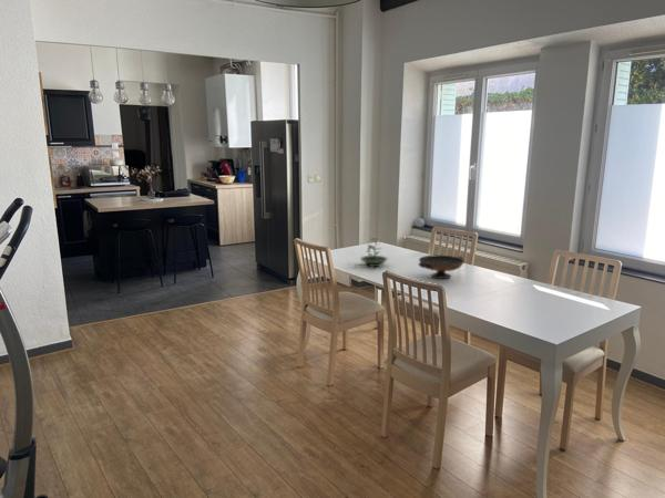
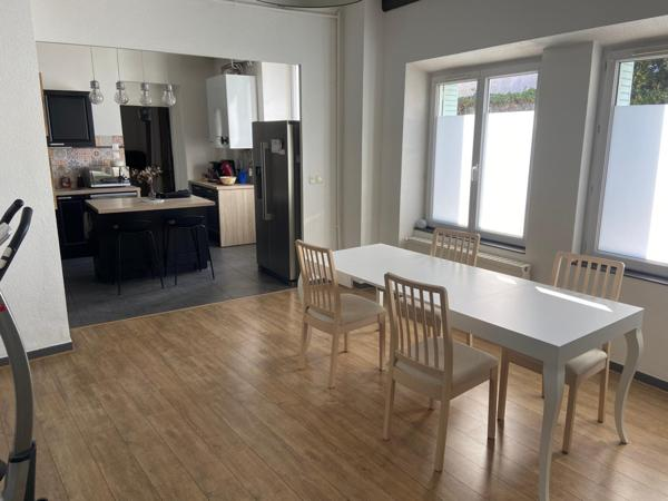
- terrarium (375, 243)
- decorative bowl (440, 268)
